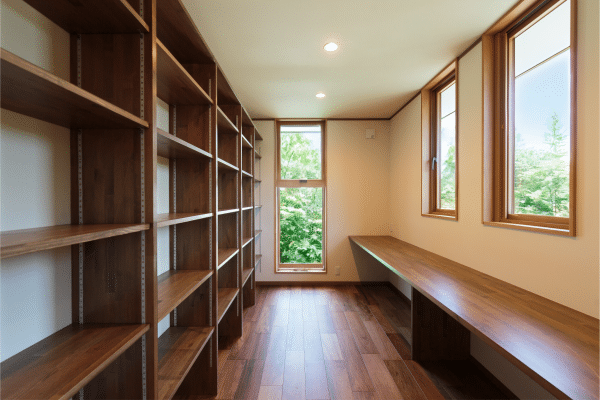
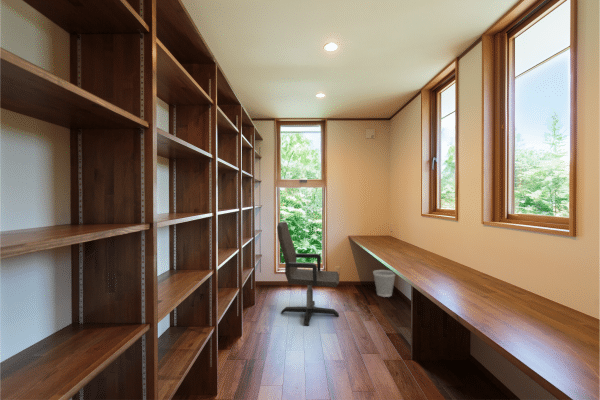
+ office chair (309, 267)
+ wastebasket (384, 283)
